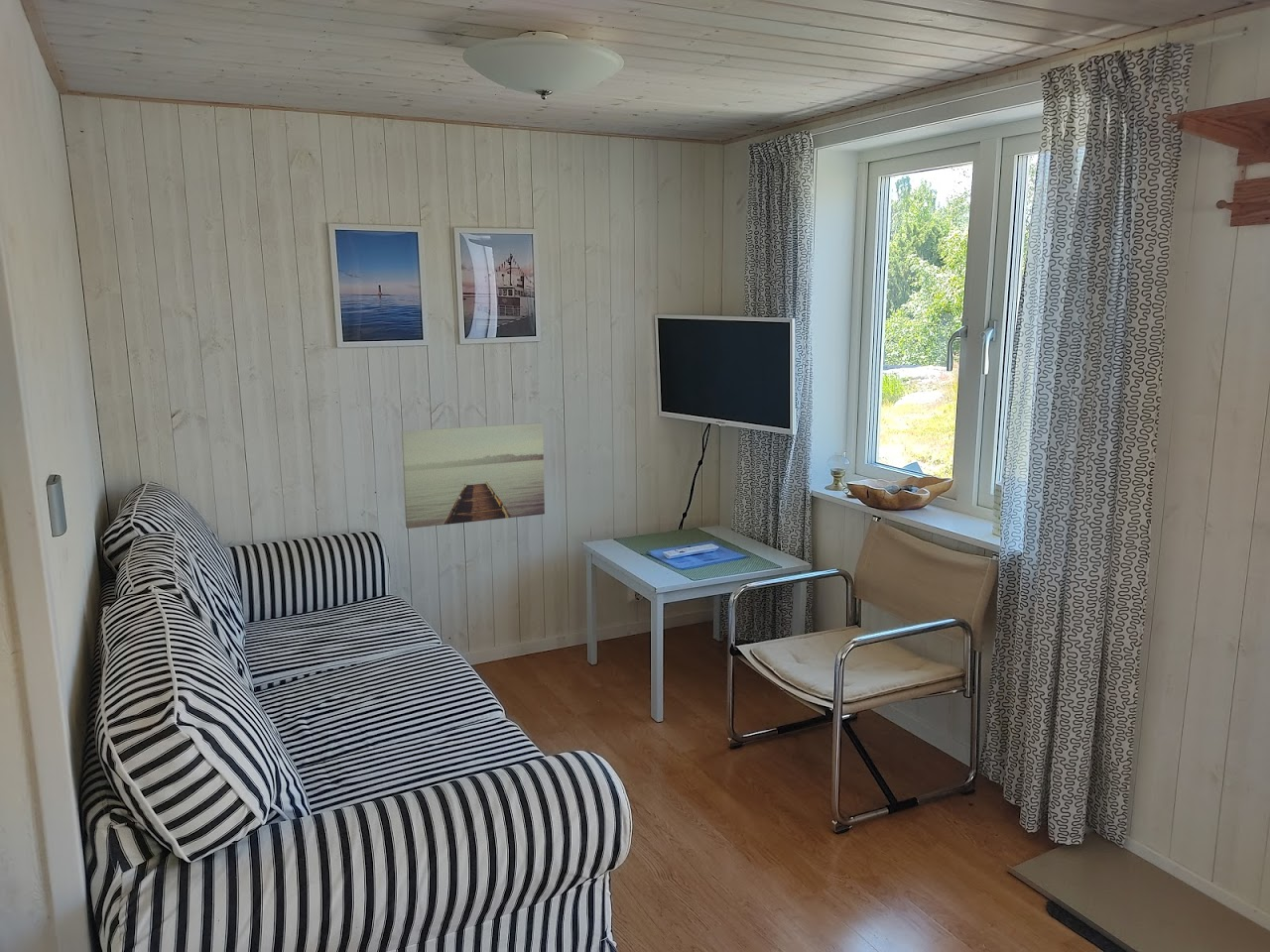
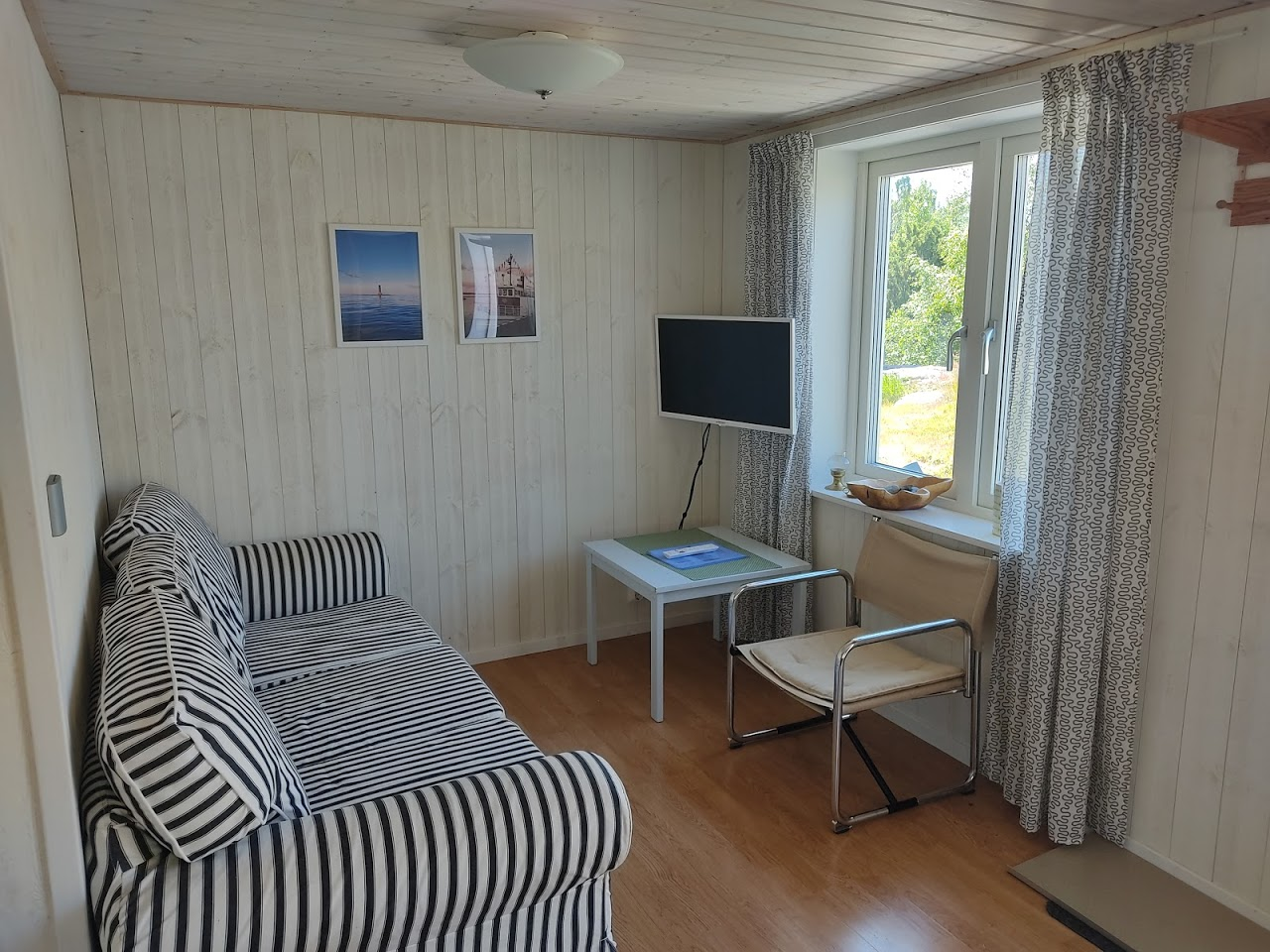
- wall art (475, 474)
